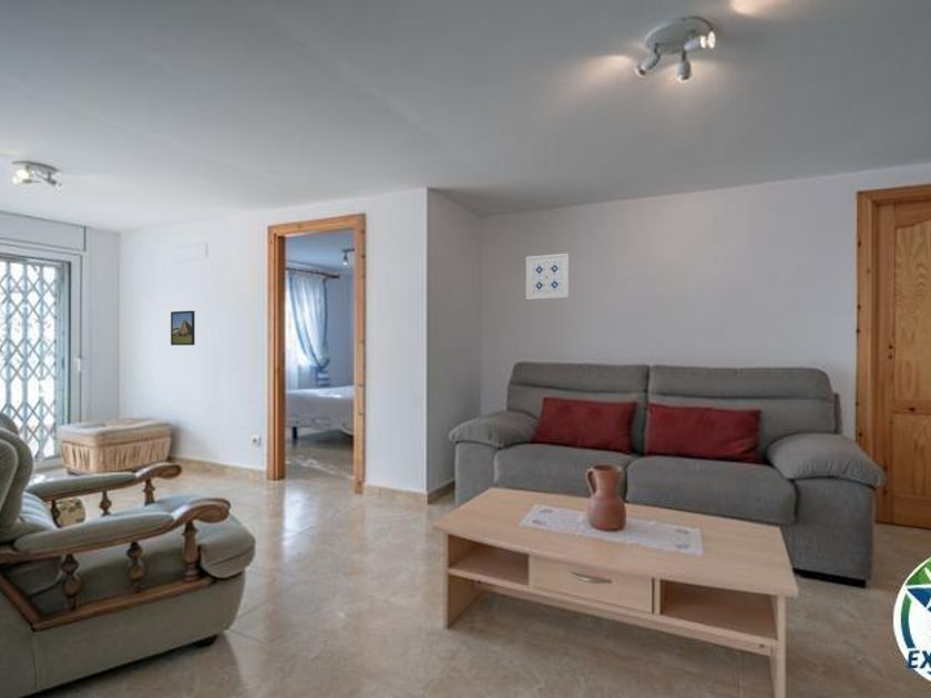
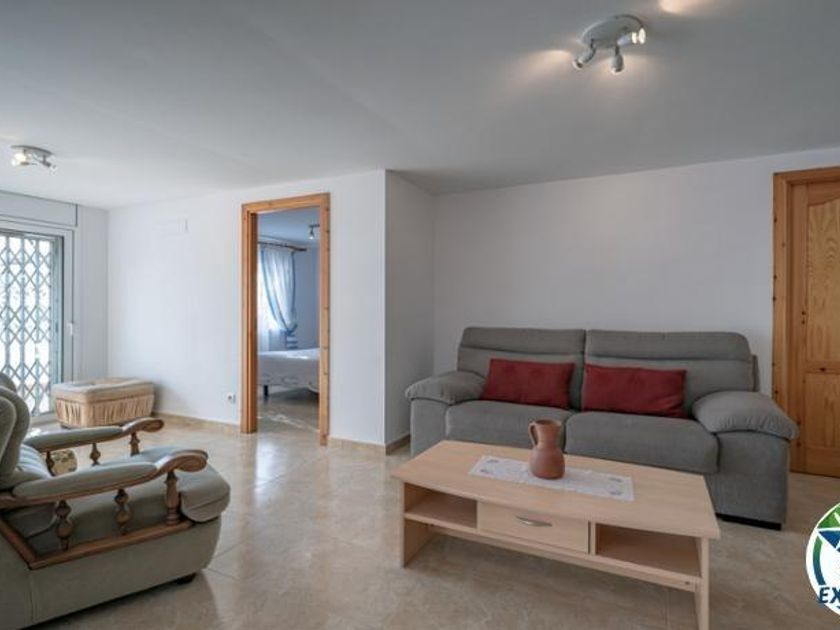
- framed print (182, 328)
- wall art (546, 276)
